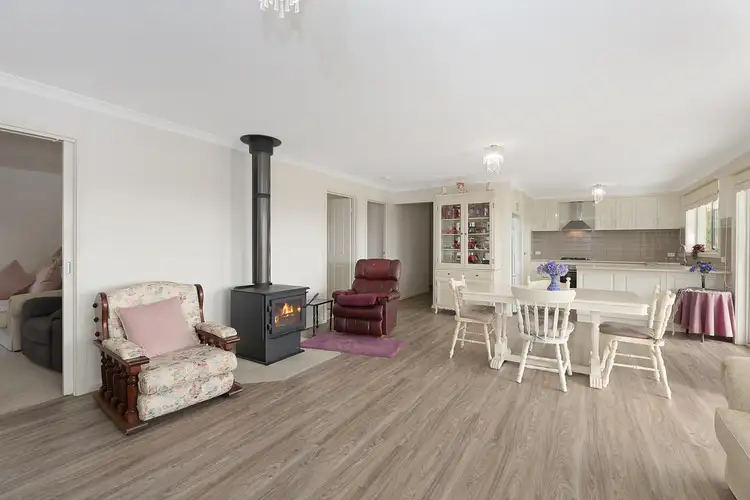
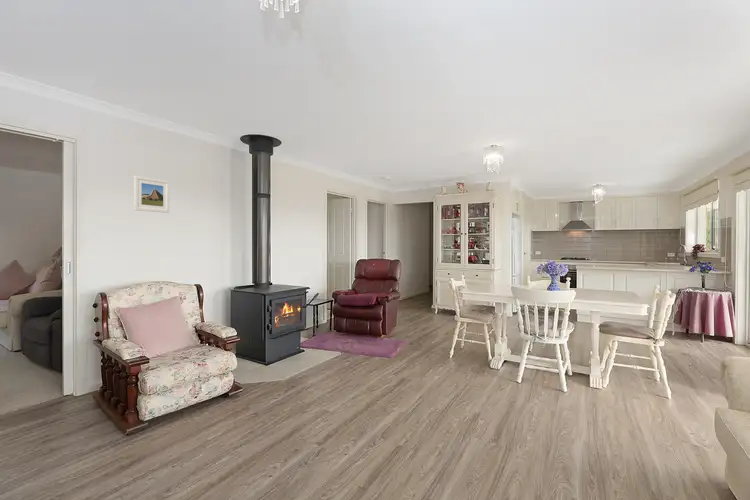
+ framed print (152, 195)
